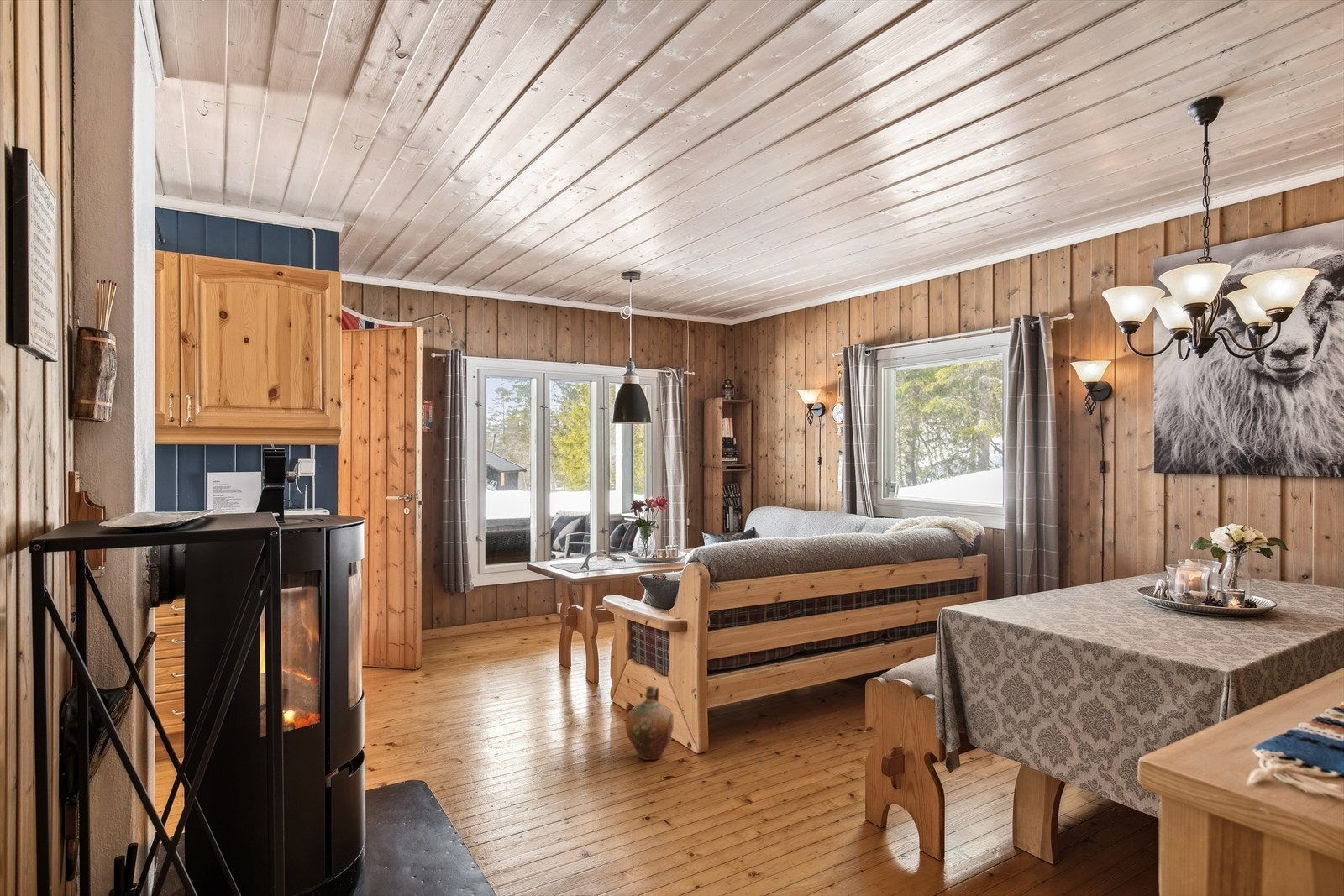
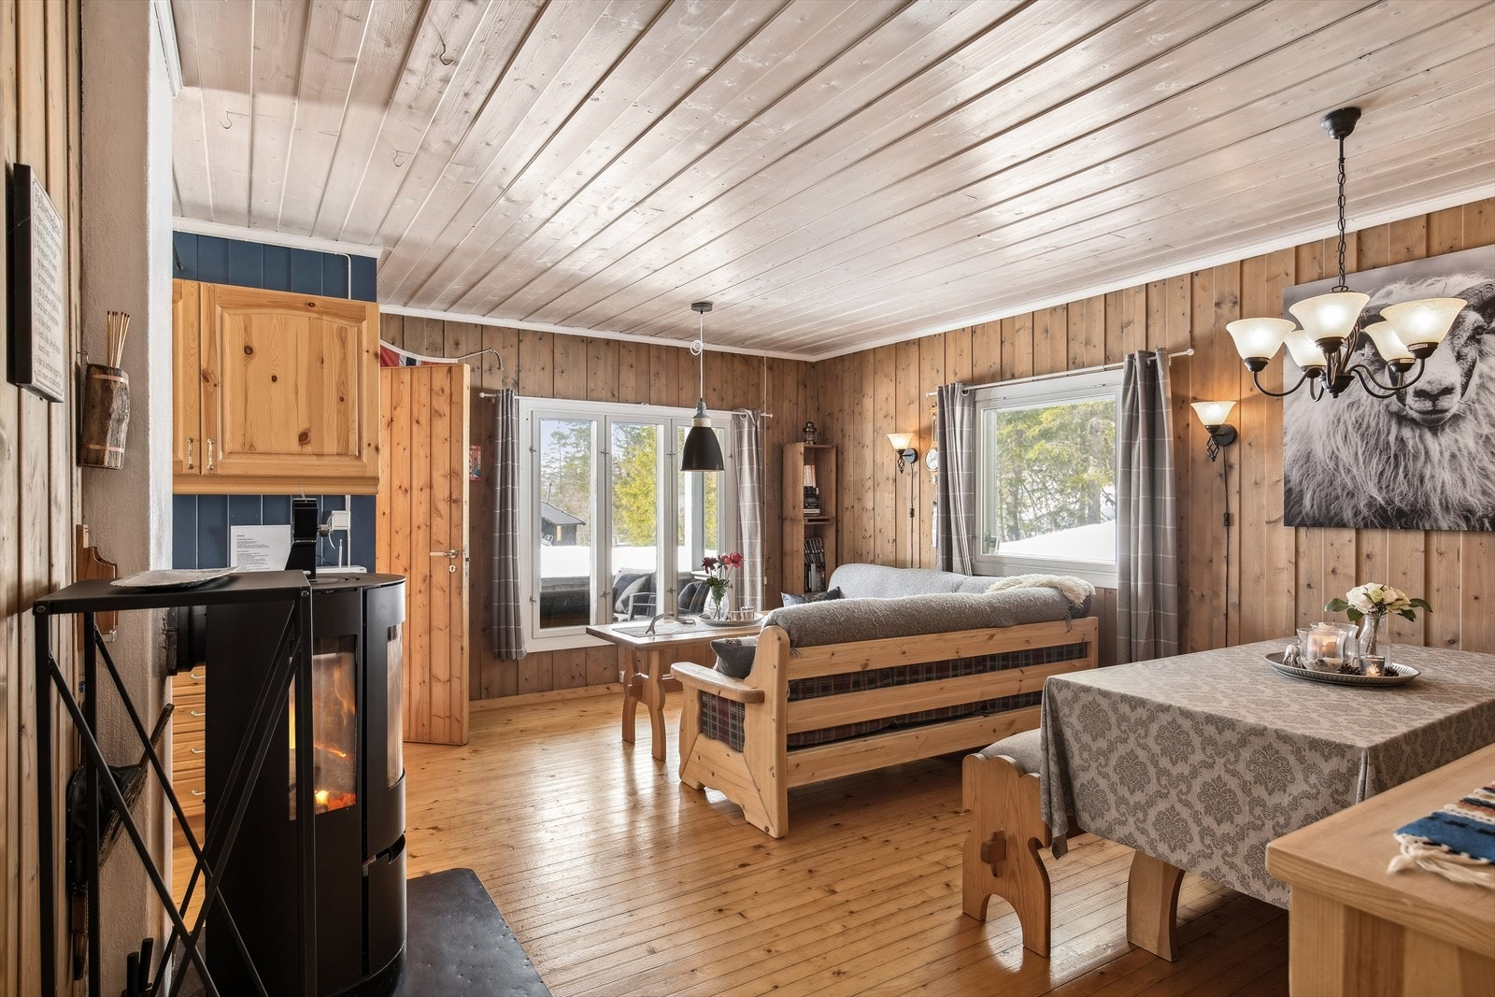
- ceramic jug (650, 721)
